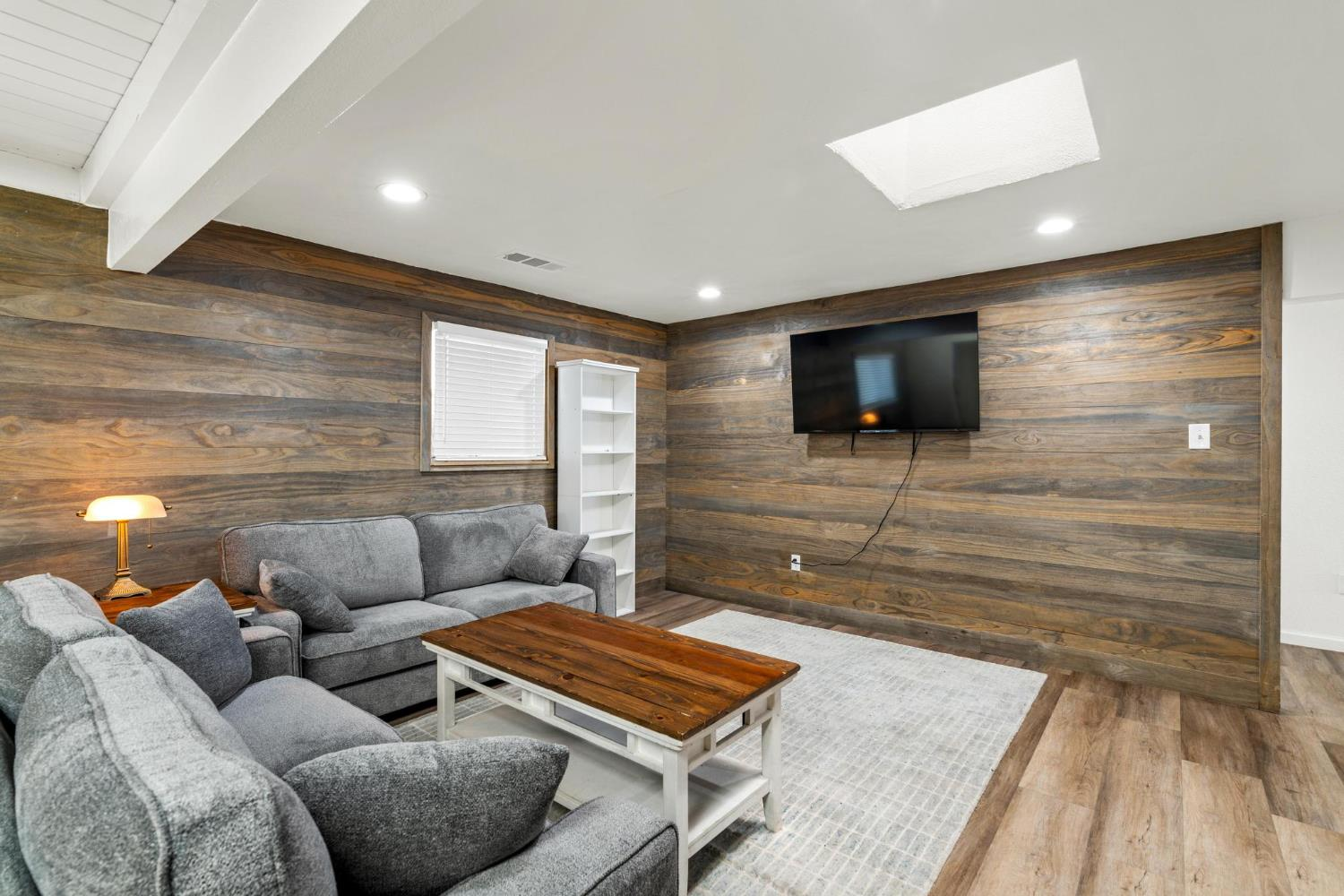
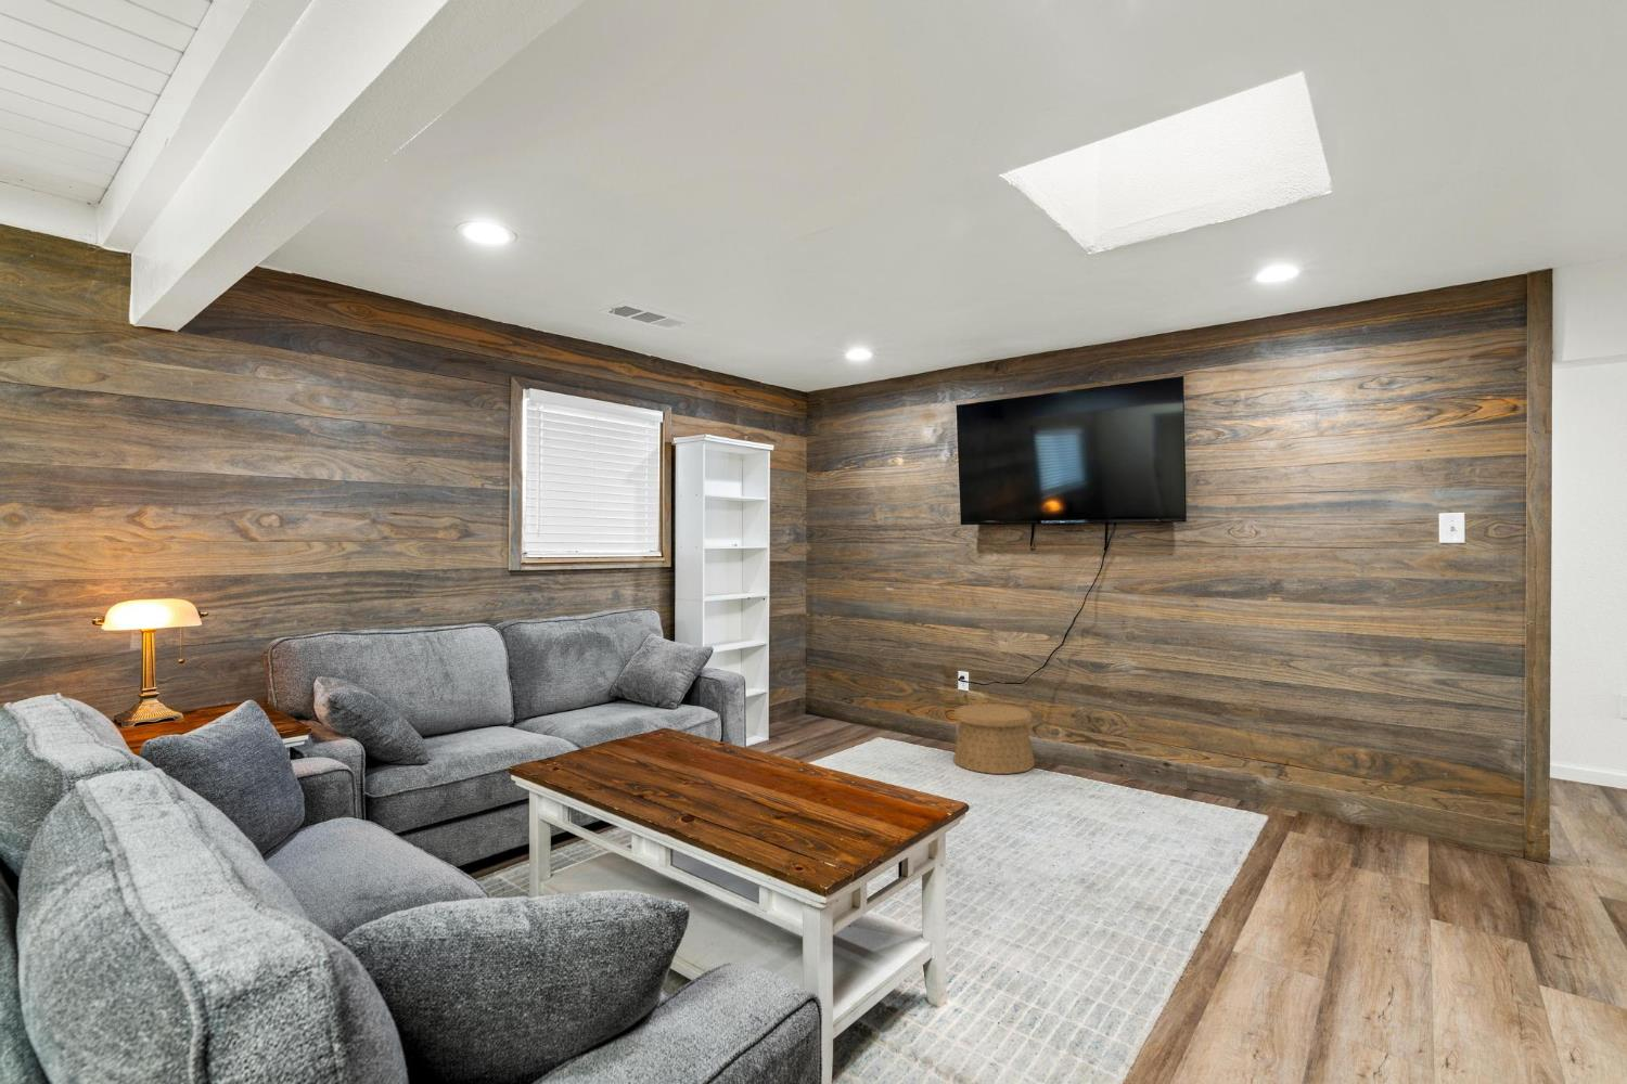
+ basket (993, 736)
